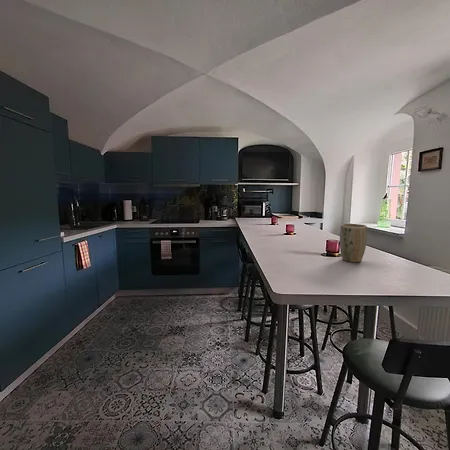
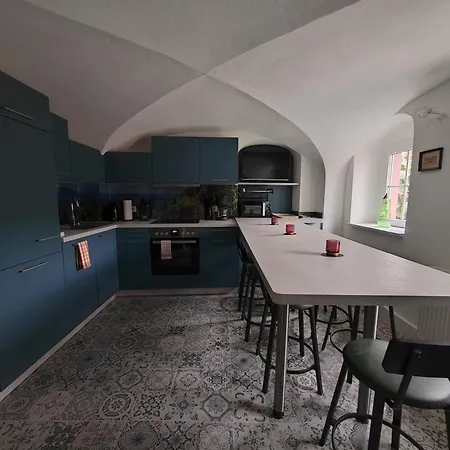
- plant pot (352, 242)
